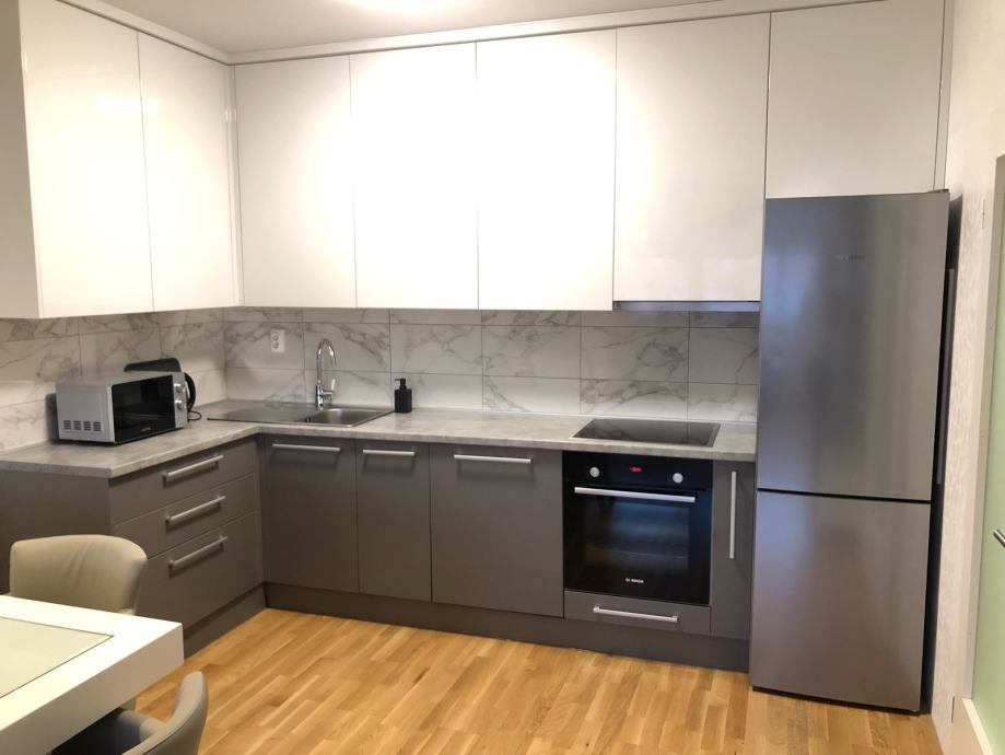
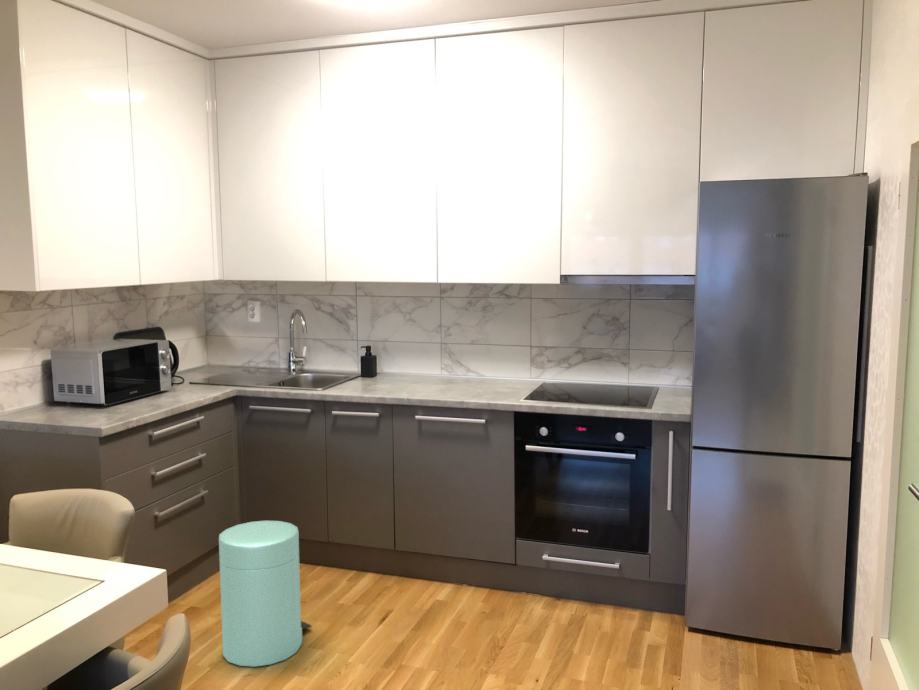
+ trash can (266, 587)
